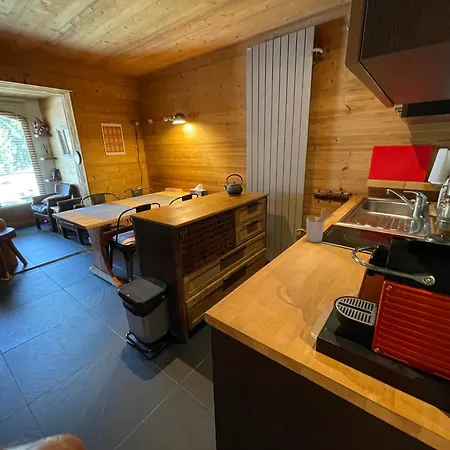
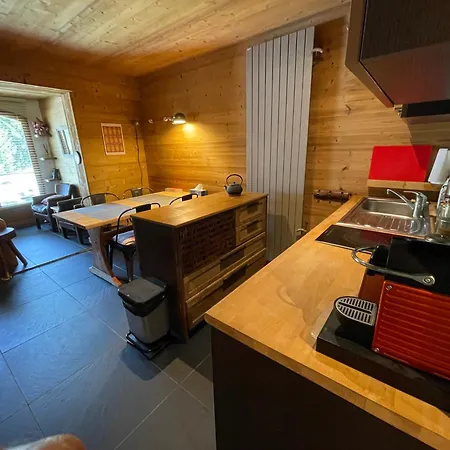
- utensil holder (318, 225)
